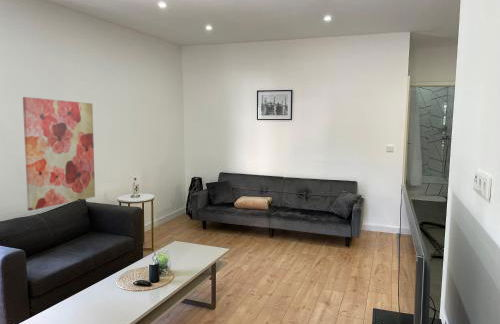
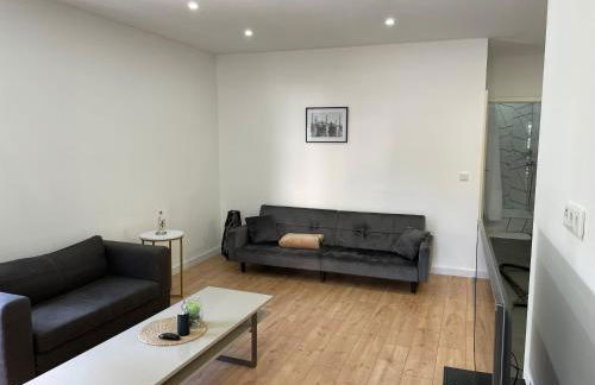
- wall art (62, 152)
